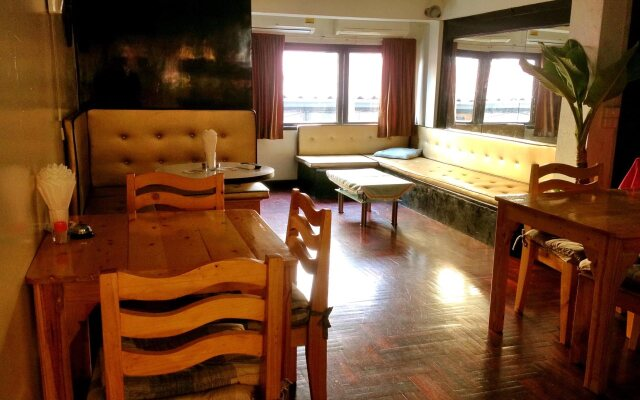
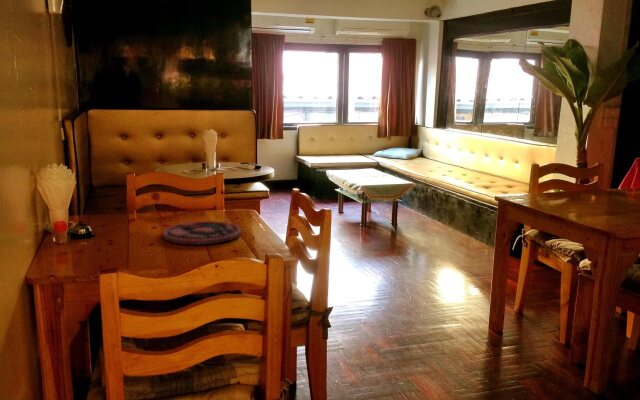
+ plate (202, 231)
